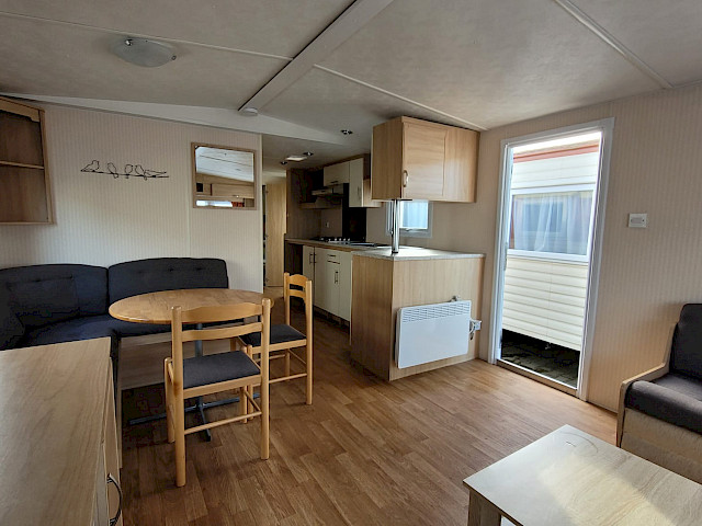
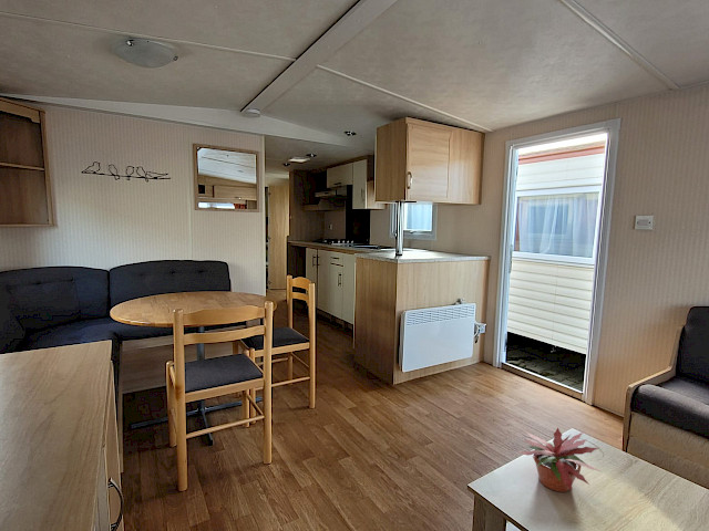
+ potted plant (557, 454)
